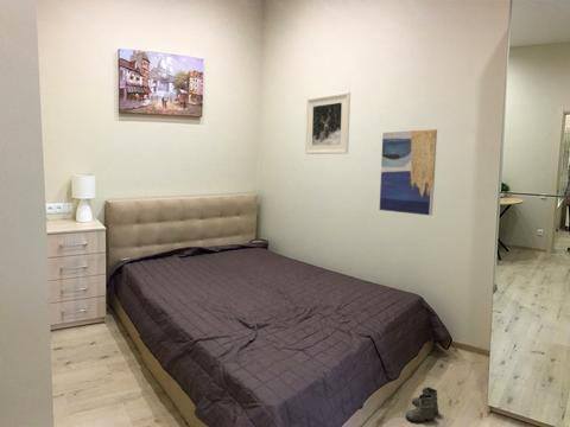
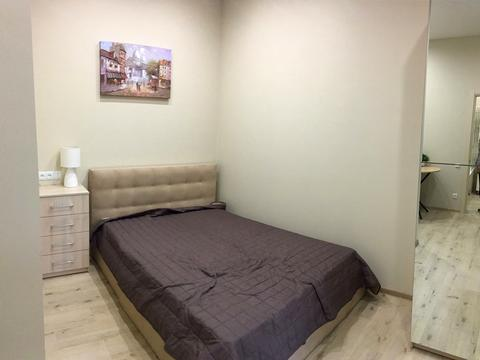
- wall art (406, 172)
- boots (423, 401)
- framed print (327, 125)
